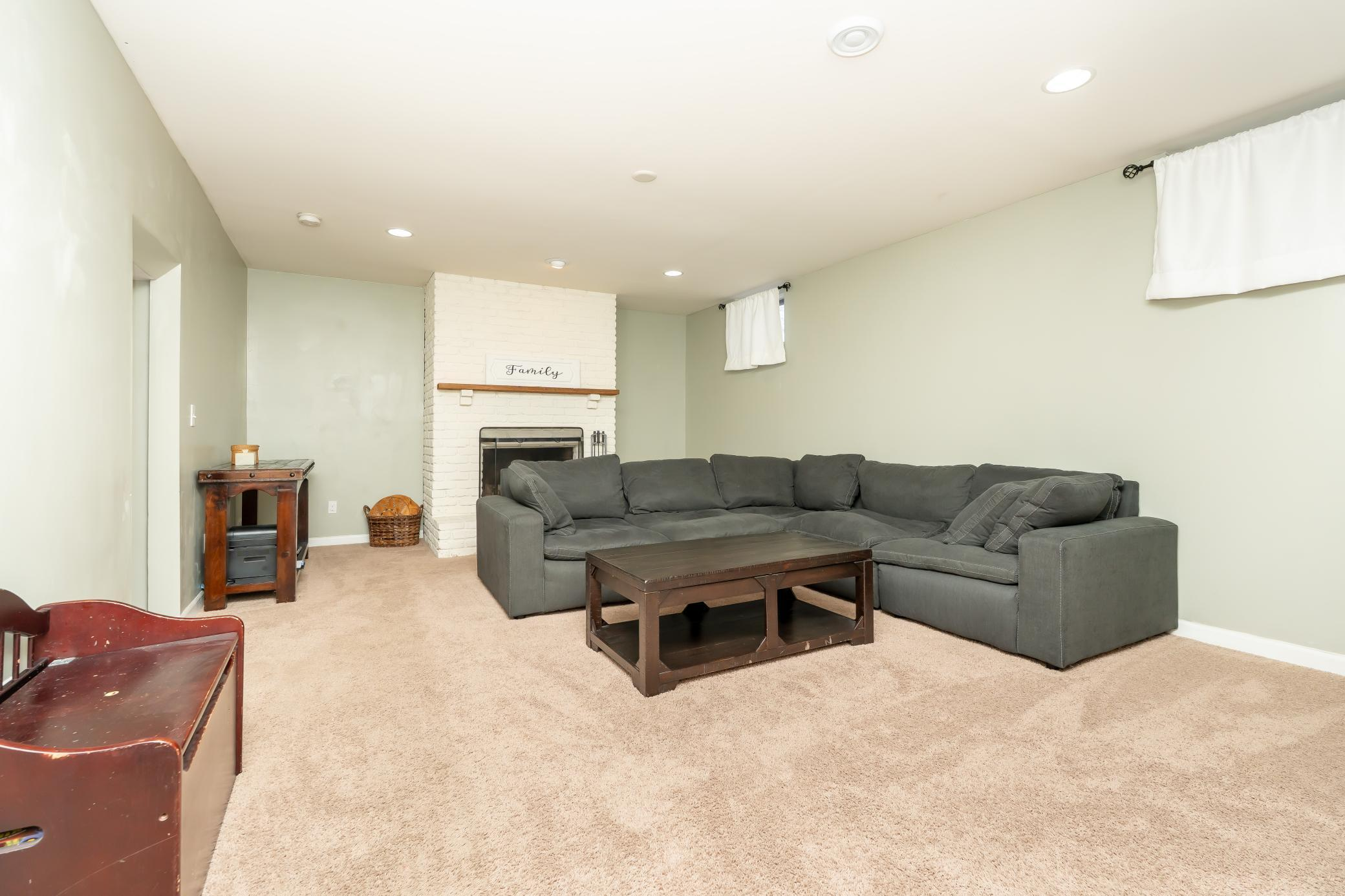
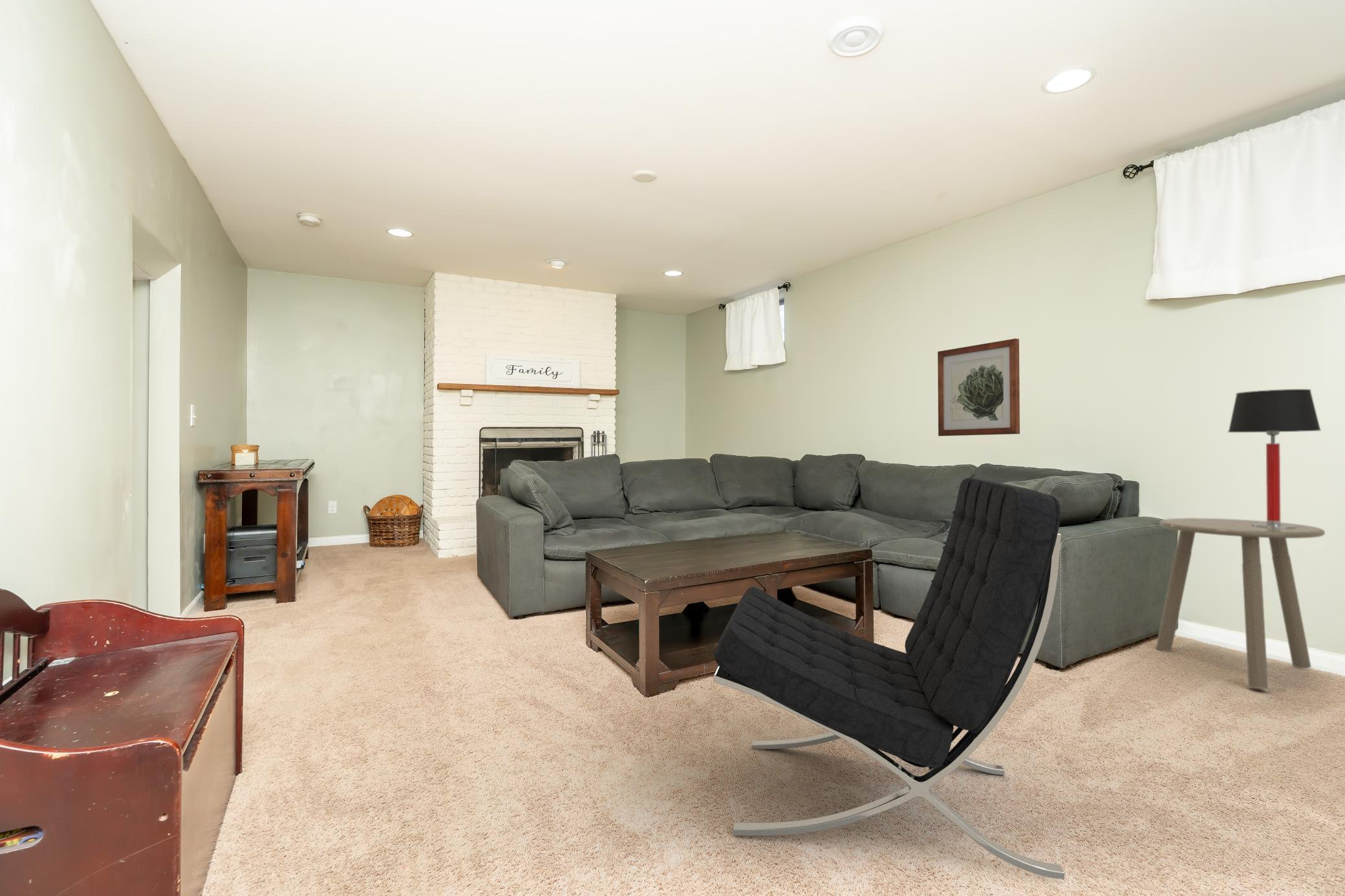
+ wall art (976, 390)
+ side table (1243, 595)
+ table lamp (1273, 458)
+ lounge chair (868, 641)
